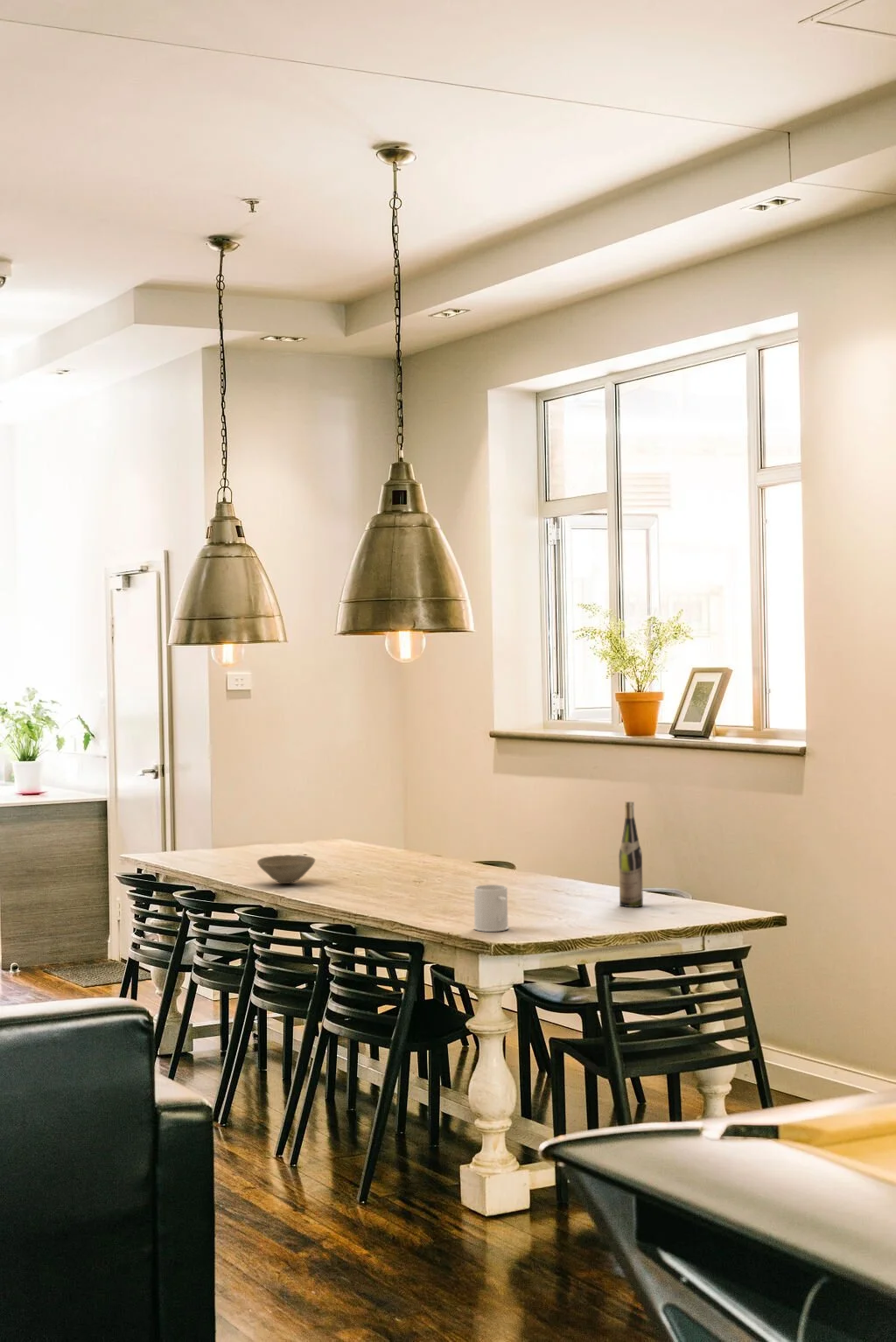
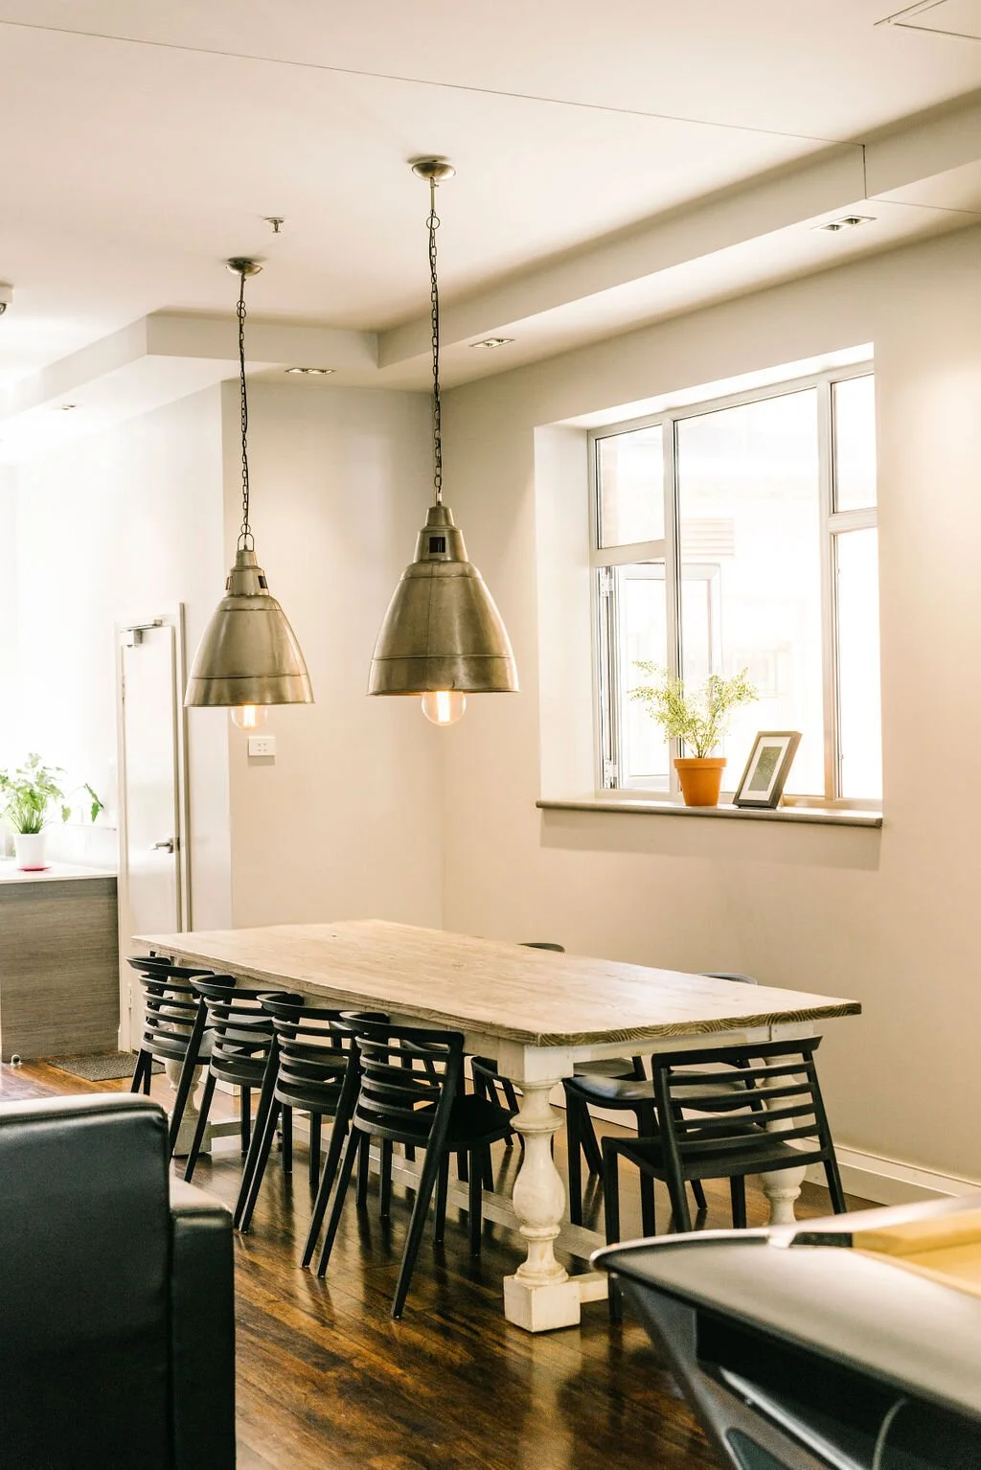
- wine bottle (630, 853)
- mug (494, 908)
- bowl (286, 870)
